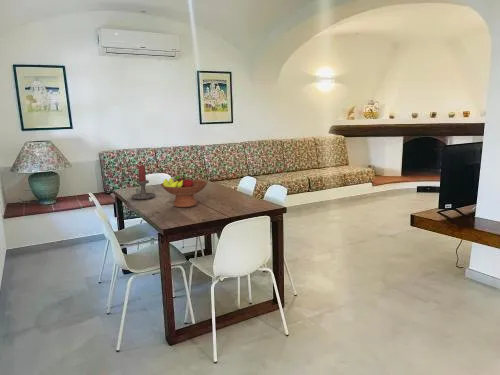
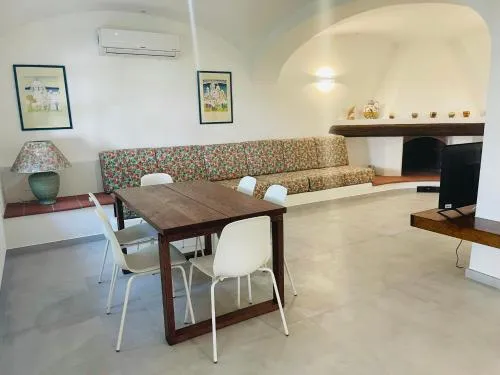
- fruit bowl (184, 190)
- candle holder (141, 181)
